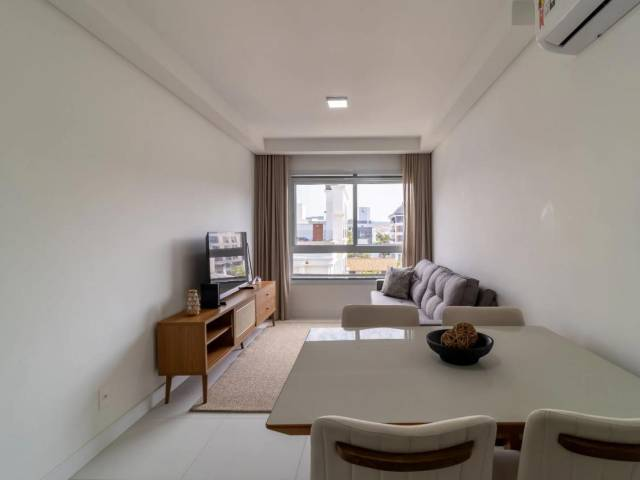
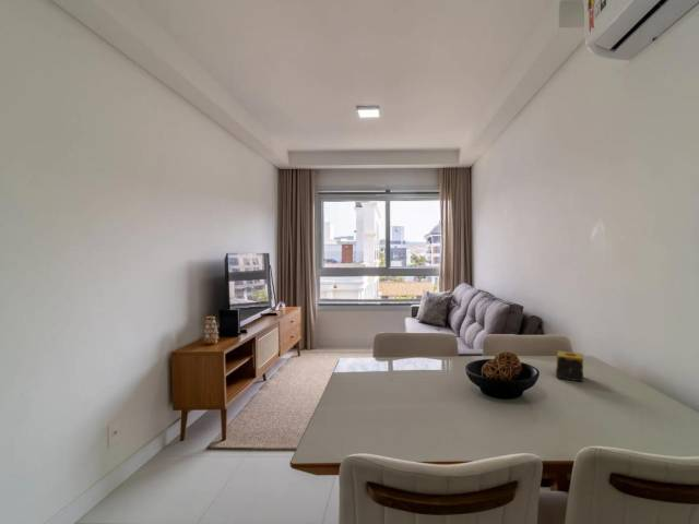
+ candle (569, 366)
